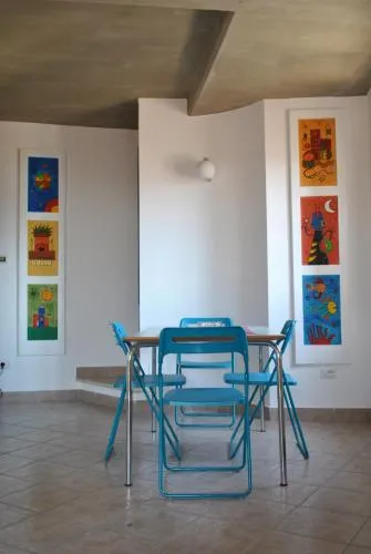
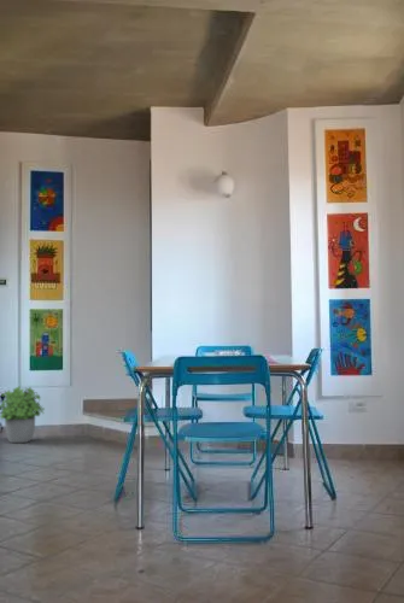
+ potted plant (21, 412)
